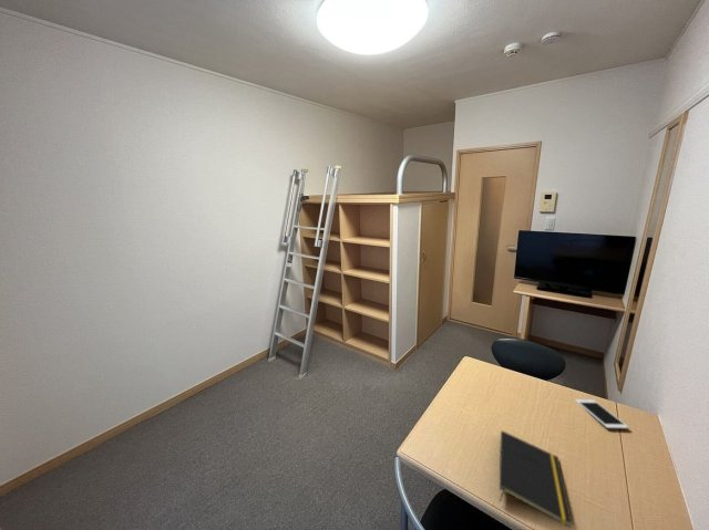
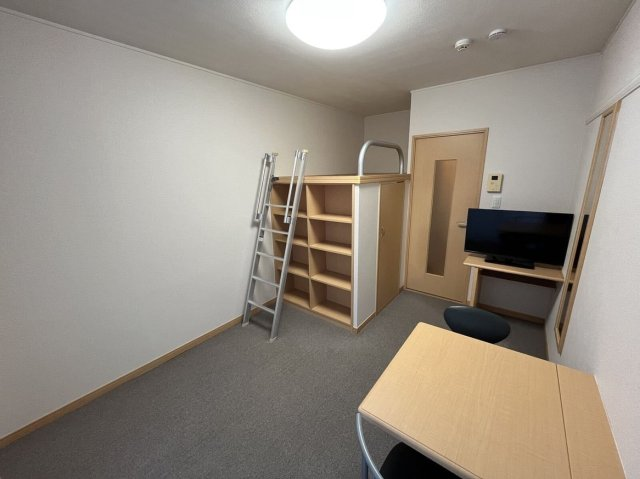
- cell phone (599, 413)
- notepad (531, 471)
